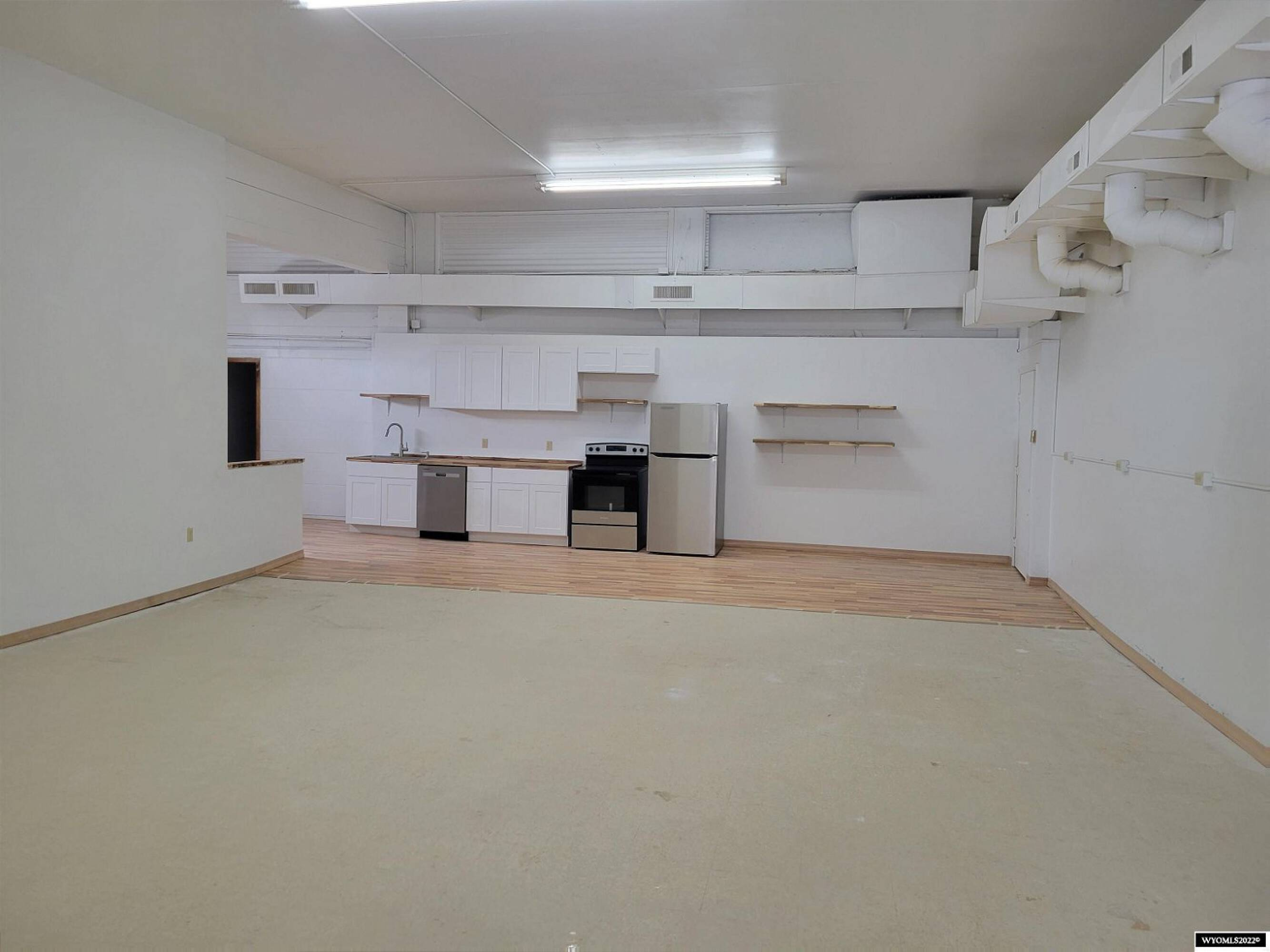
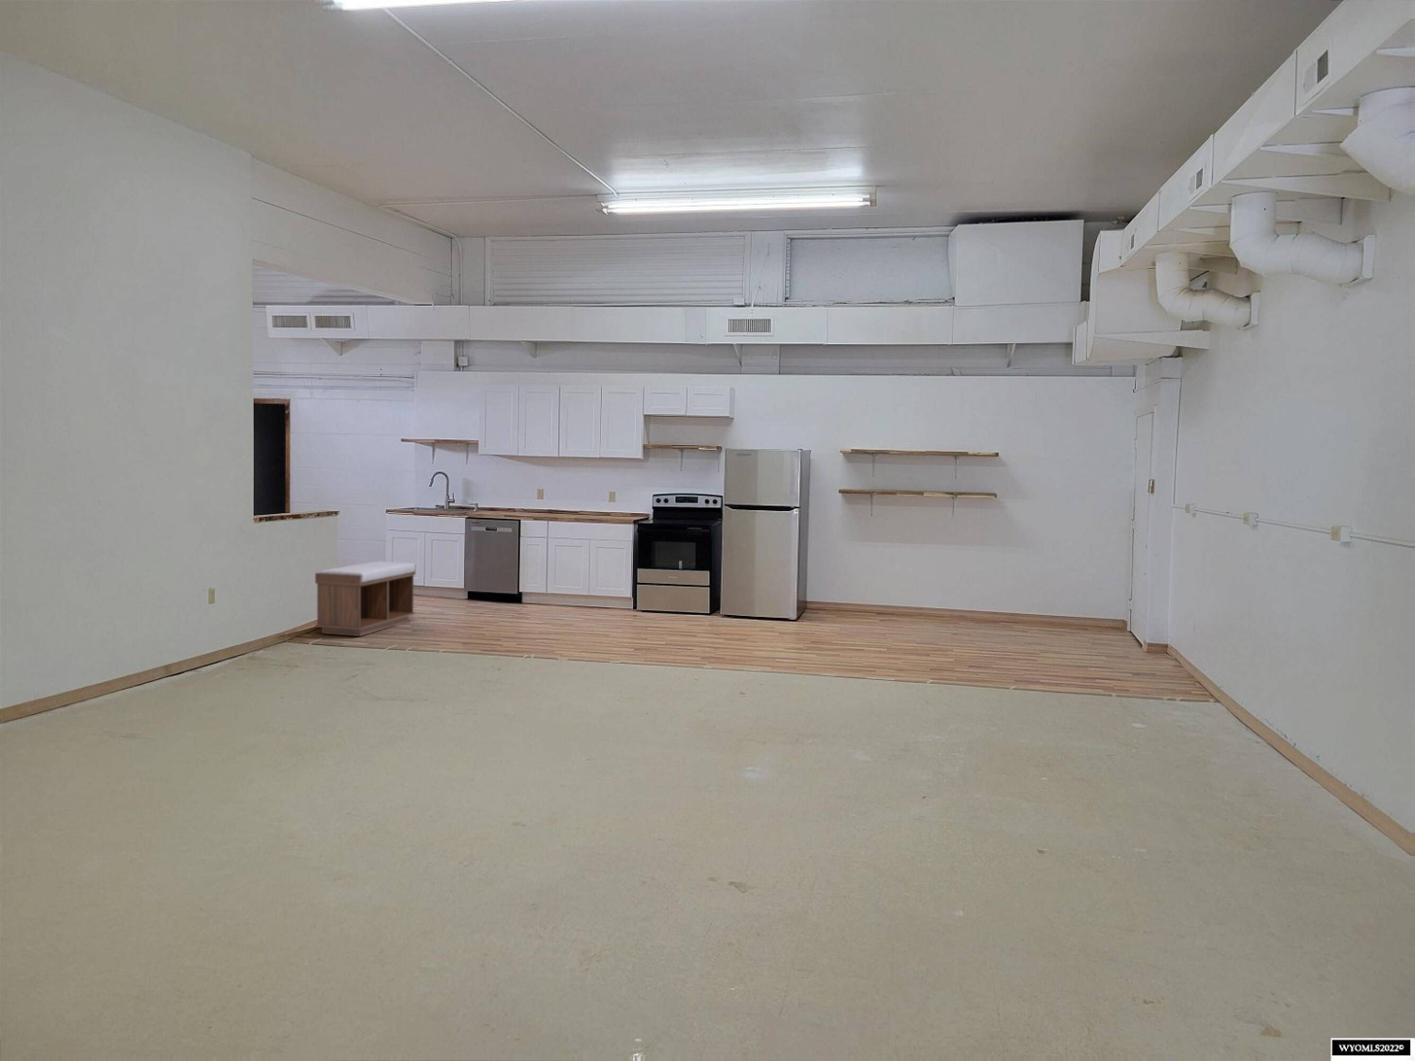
+ bench (368, 596)
